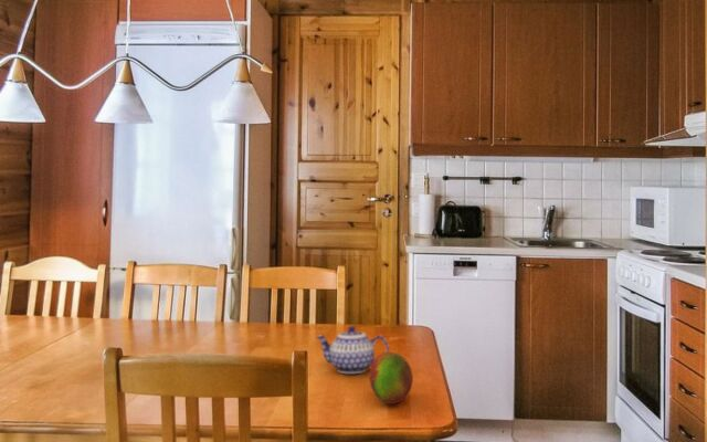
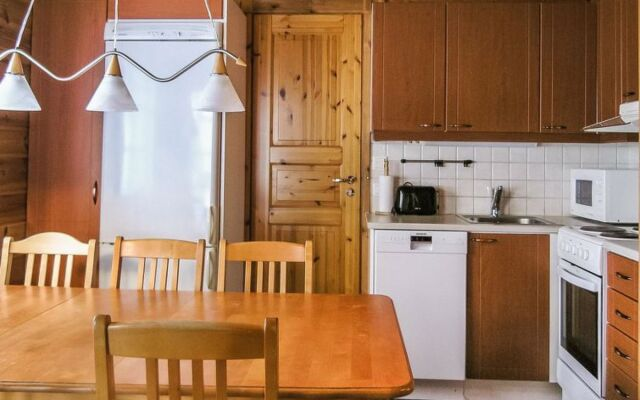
- fruit (390, 378)
- teapot (351, 348)
